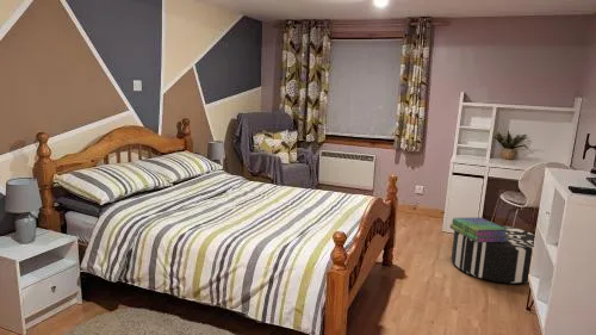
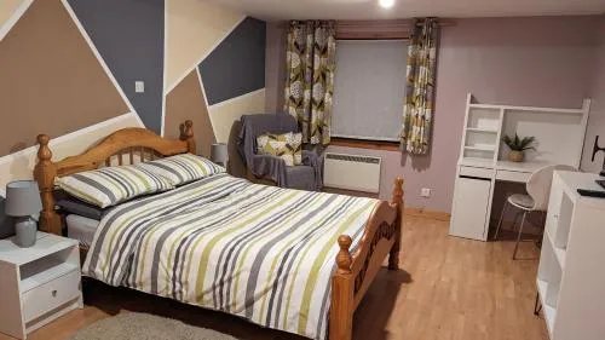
- pouf (495, 250)
- stack of books (478, 228)
